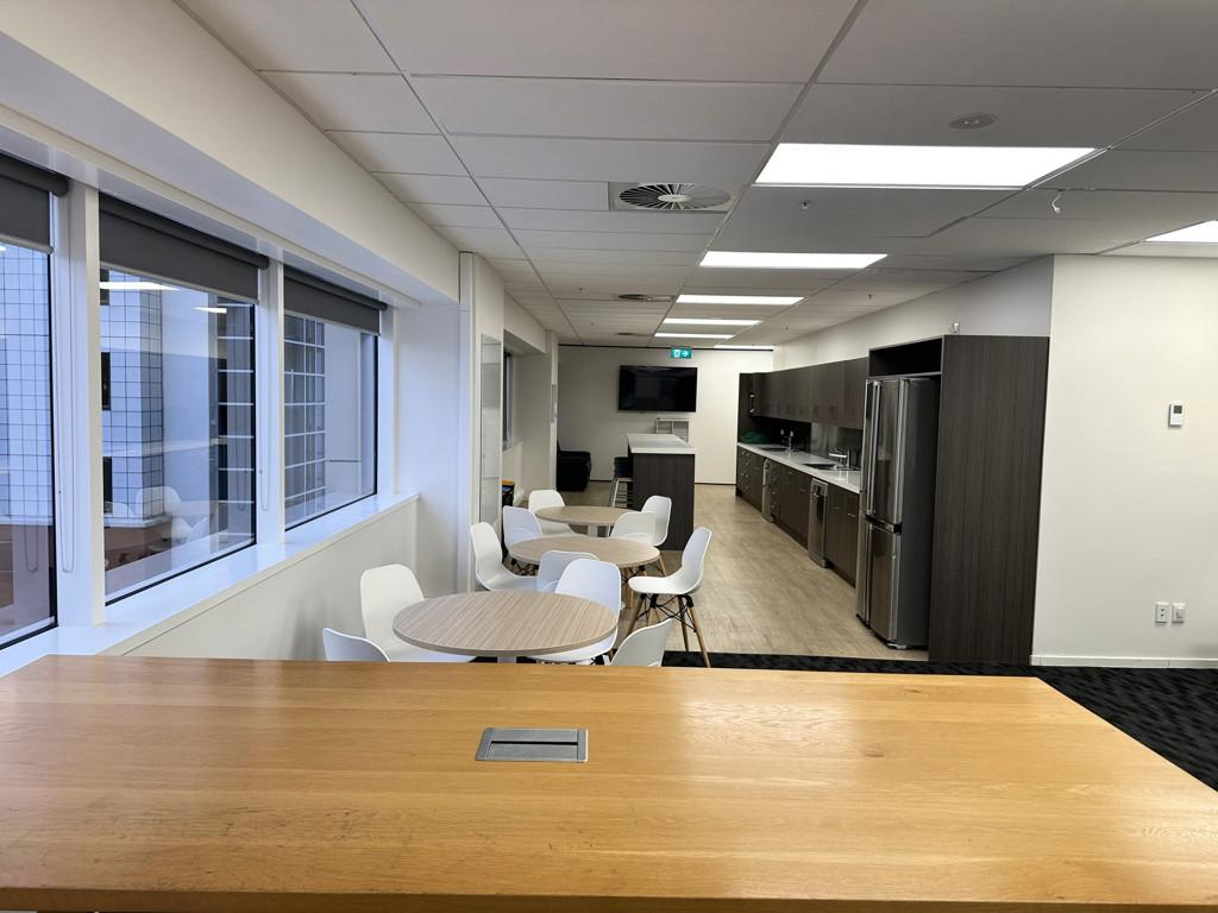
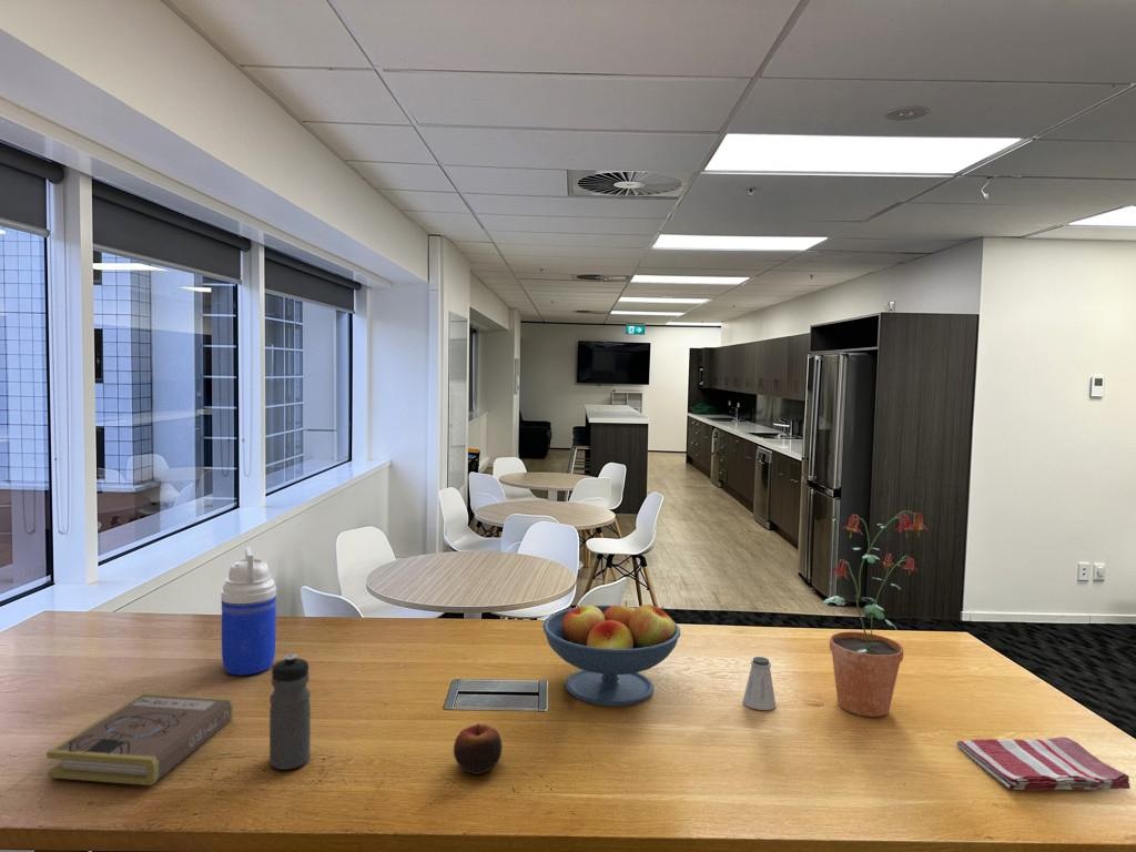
+ apple (477, 746)
+ saltshaker (760, 681)
+ book (148, 734)
+ thermos (248, 608)
+ fruit bowl (610, 646)
+ potted plant (869, 606)
+ water bottle (290, 708)
+ dish towel (1039, 759)
